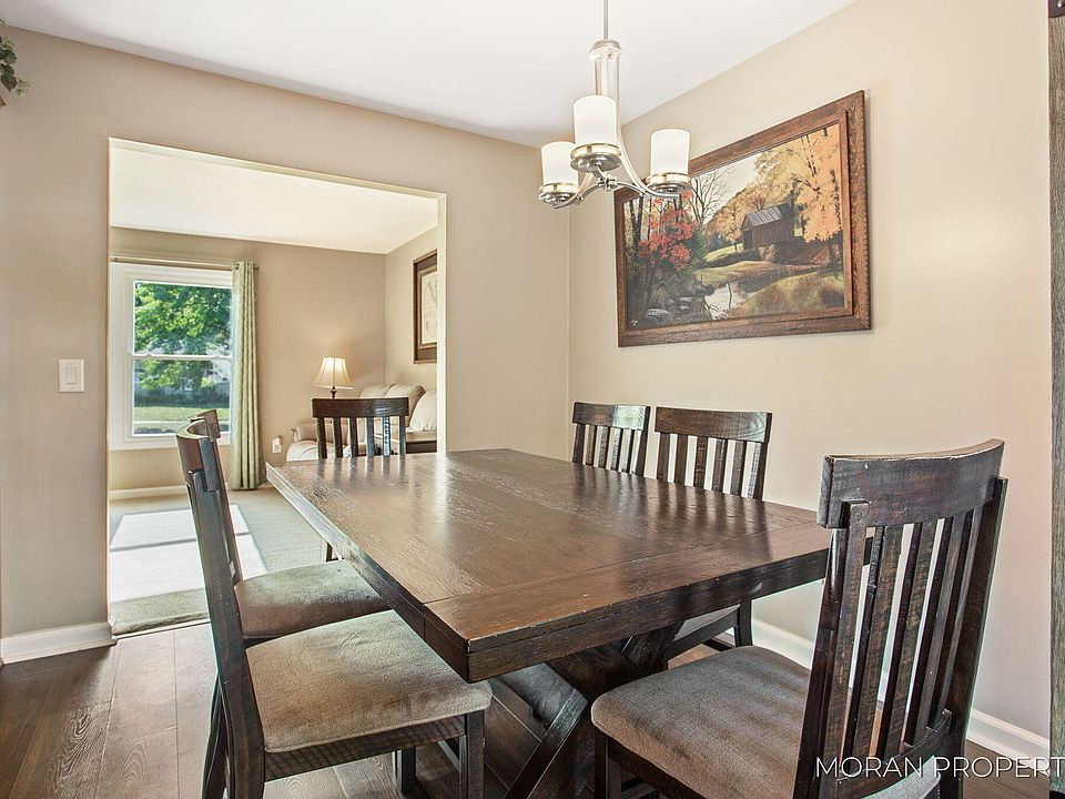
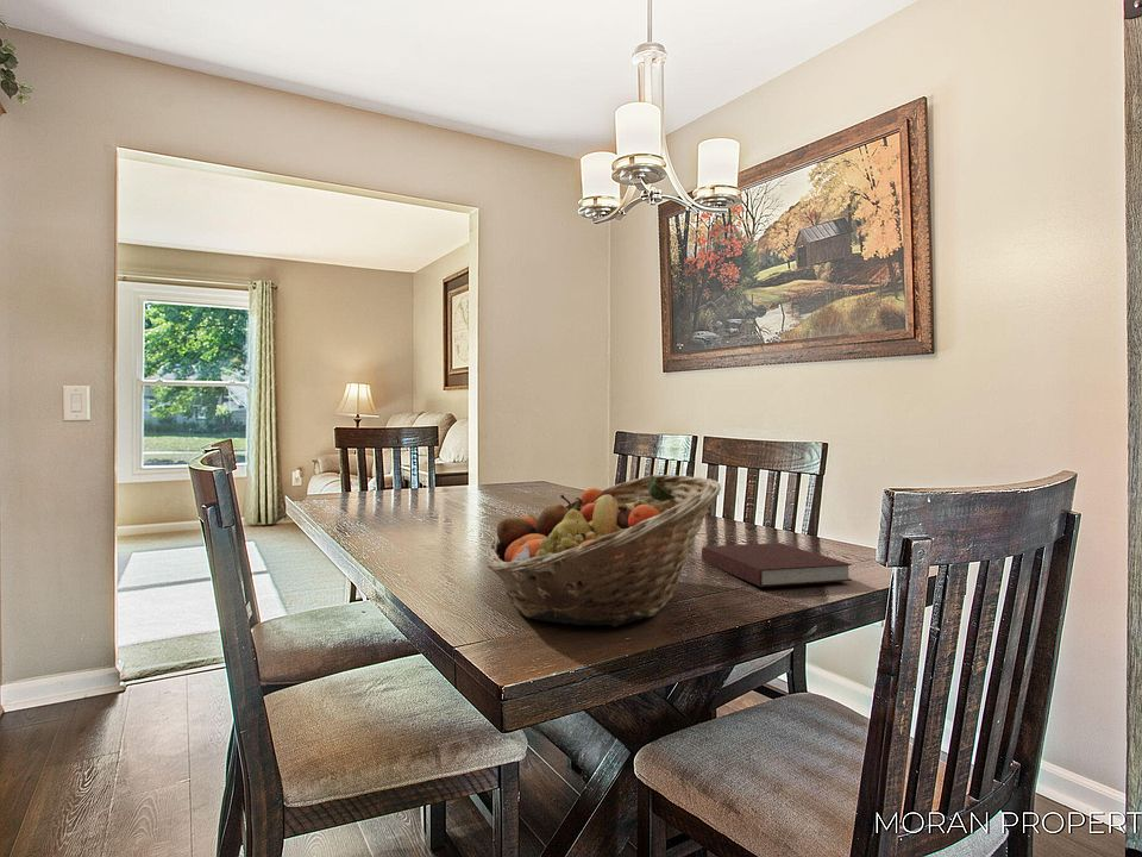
+ fruit basket (600, 538)
+ notebook (771, 562)
